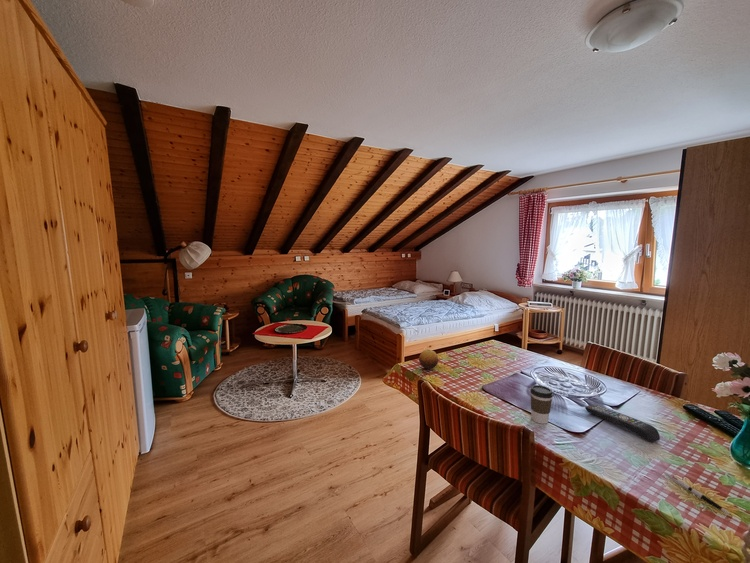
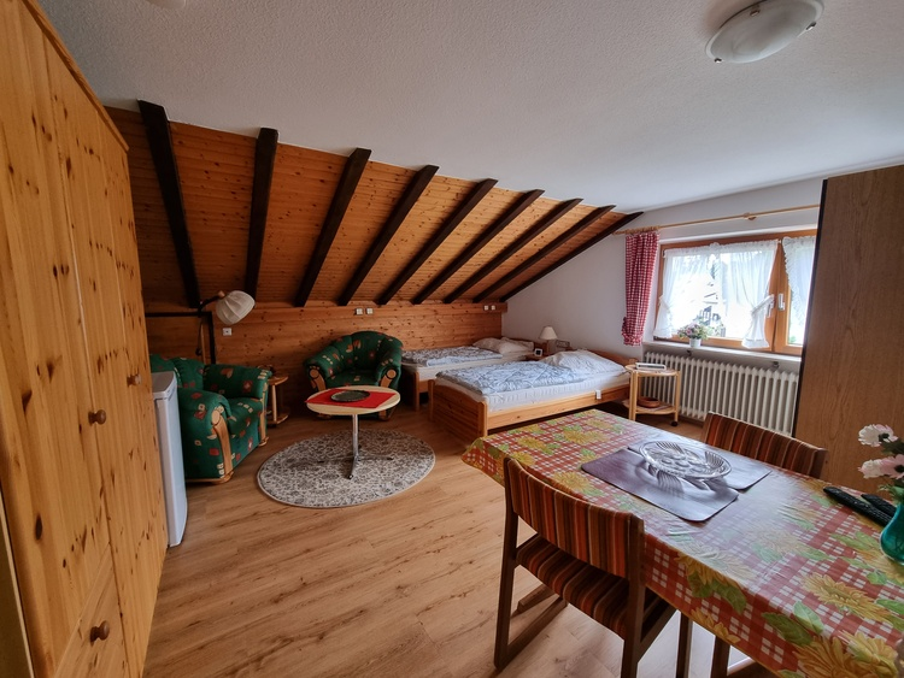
- fruit (428, 359)
- pen (696, 492)
- coffee cup (540, 404)
- remote control (620, 419)
